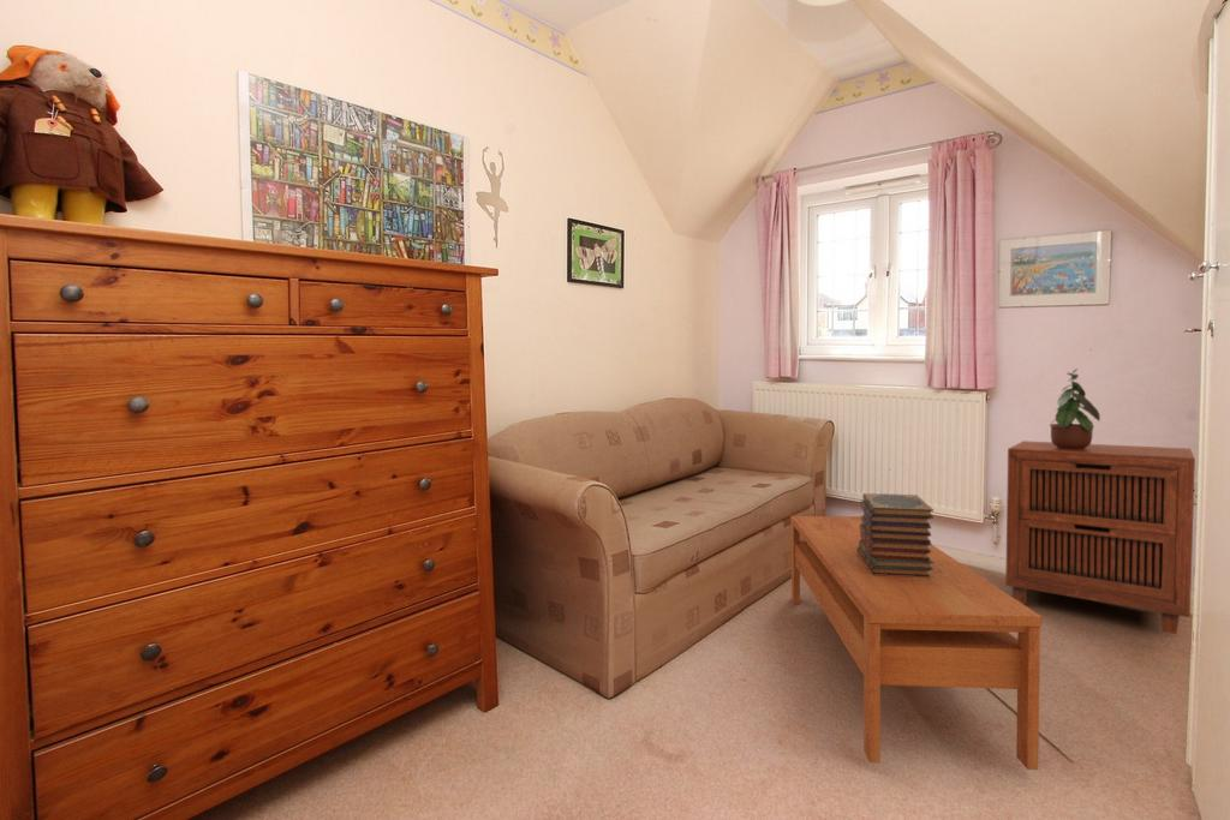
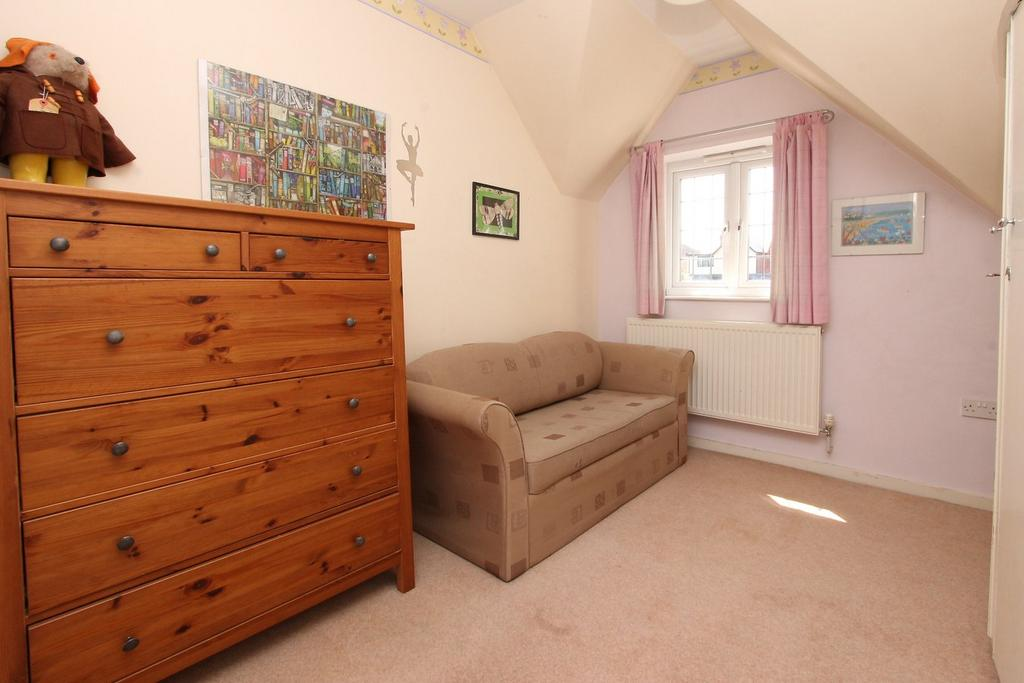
- potted plant (1075, 407)
- book stack (894, 532)
- coffee table (880, 609)
- cabinet (1095, 527)
